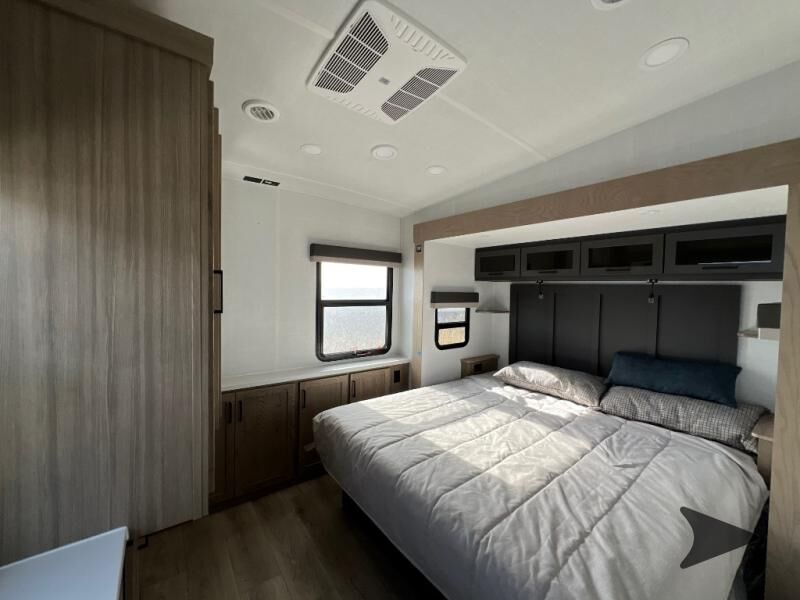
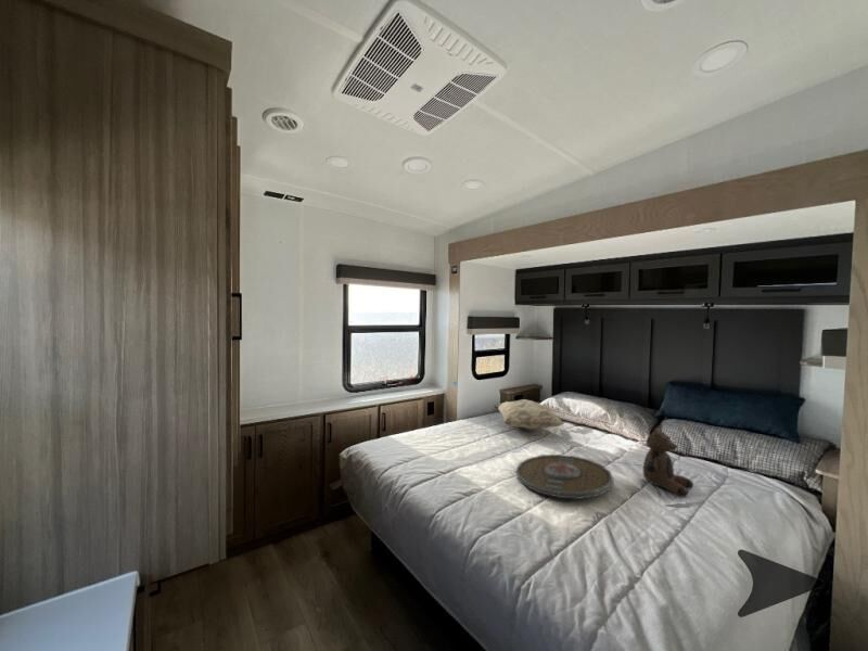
+ decorative pillow (525, 413)
+ serving tray (562, 473)
+ teddy bear (667, 457)
